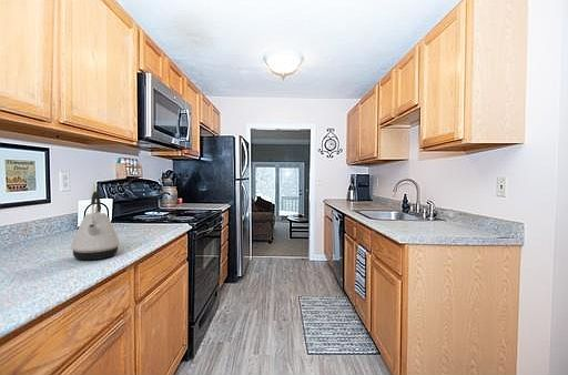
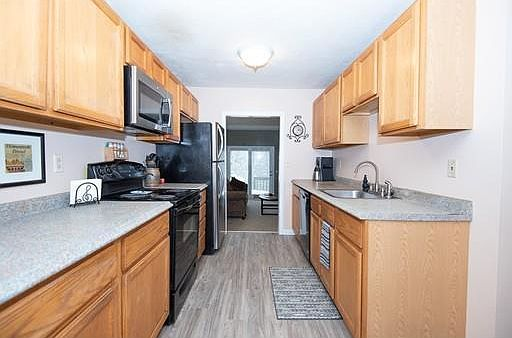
- kettle (95, 223)
